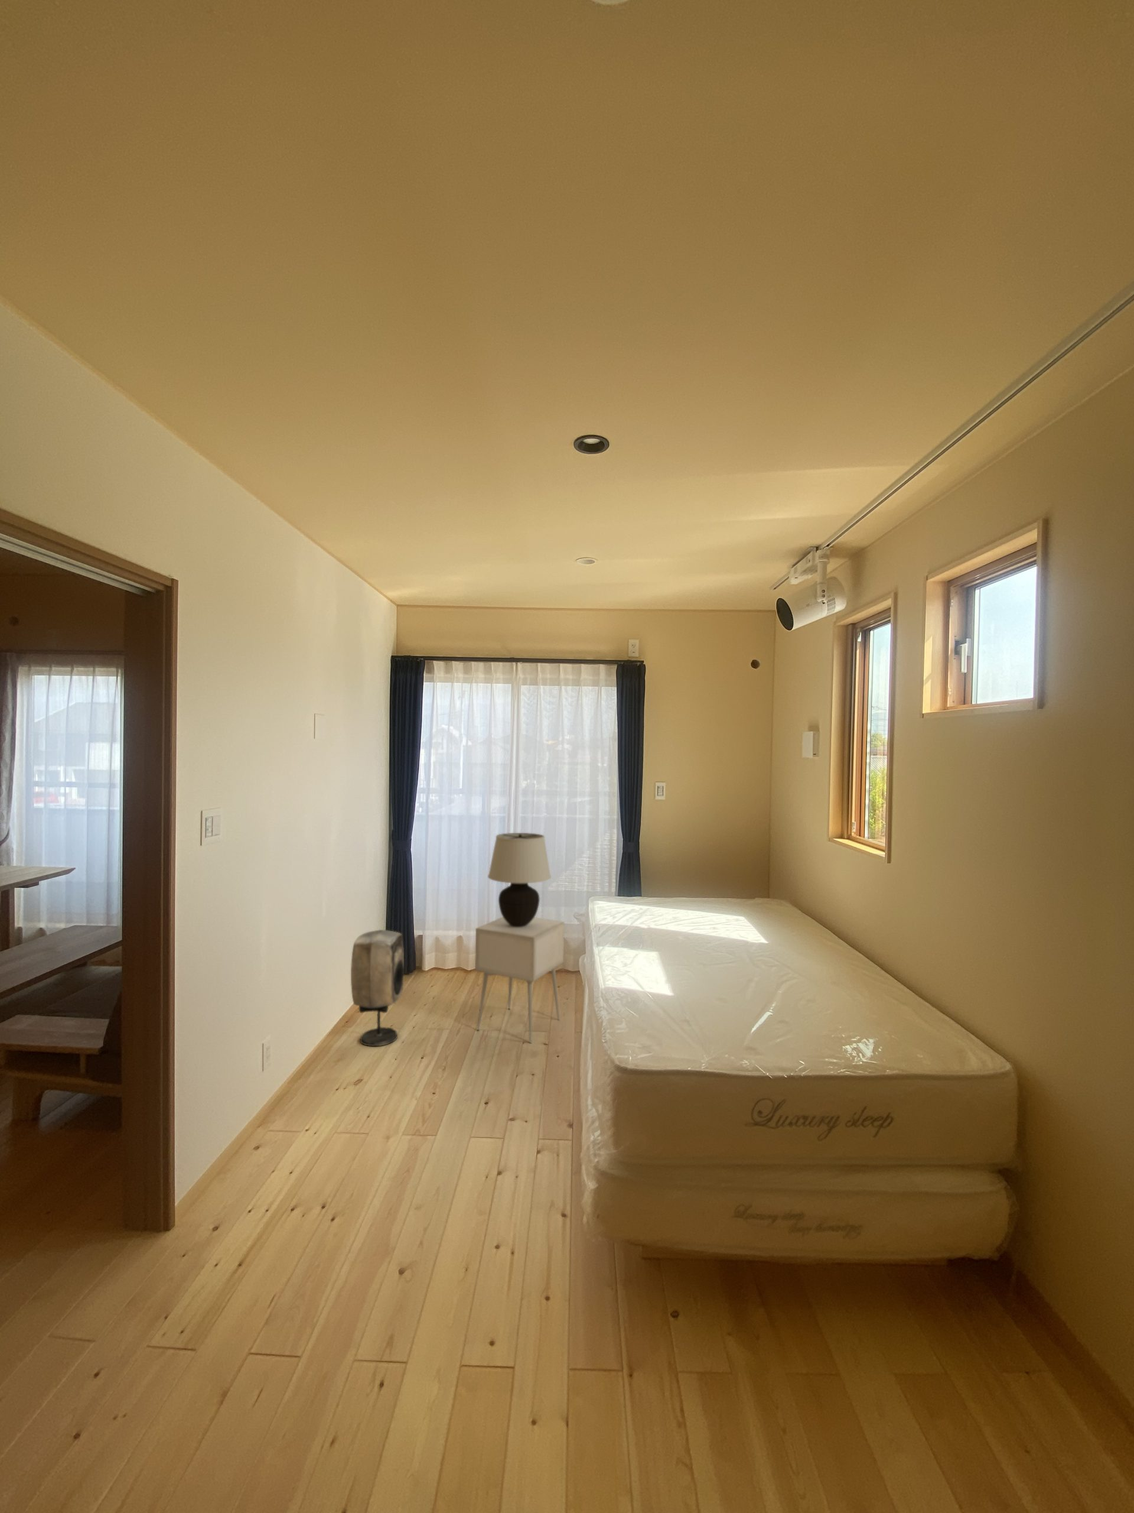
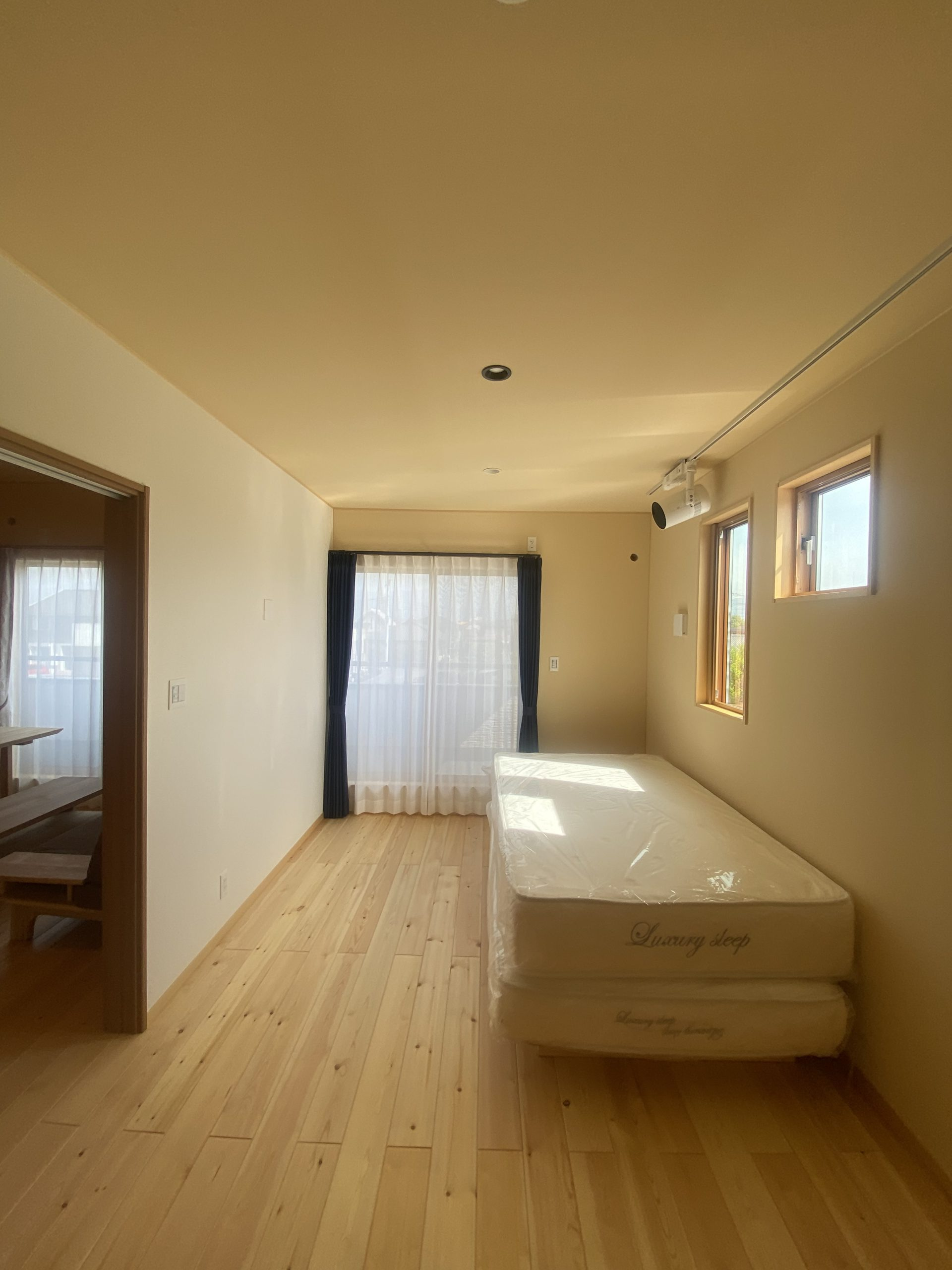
- speaker (376, 985)
- nightstand (518, 975)
- table lamp (519, 879)
